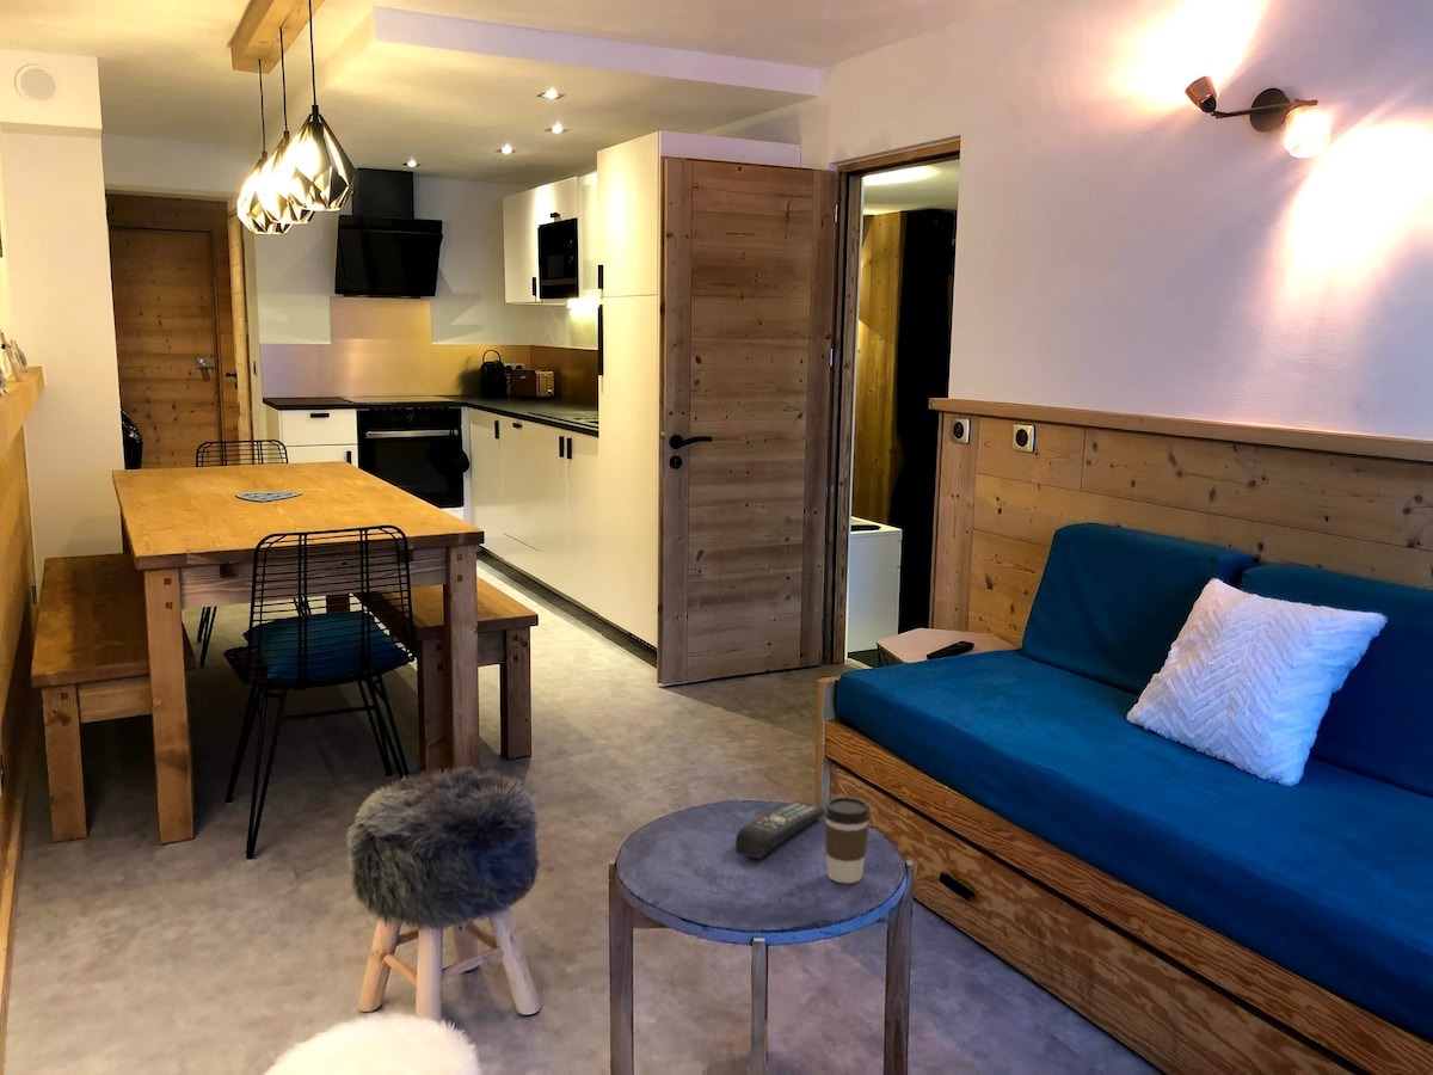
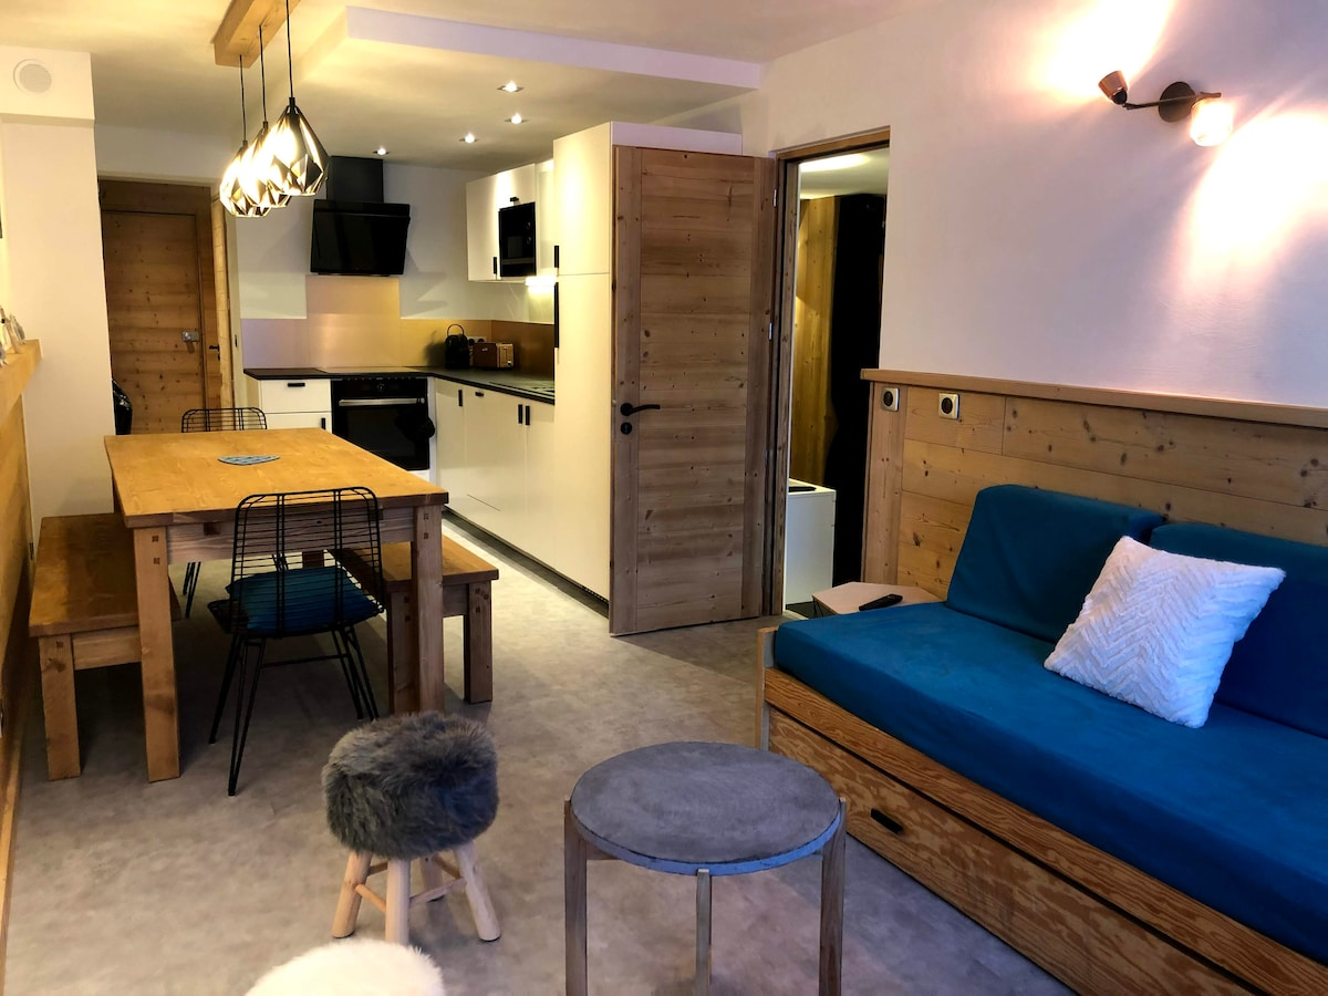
- remote control (780, 824)
- coffee cup (845, 840)
